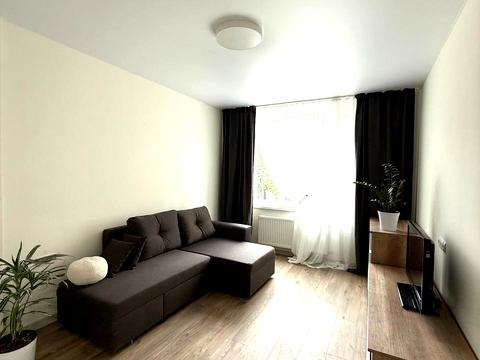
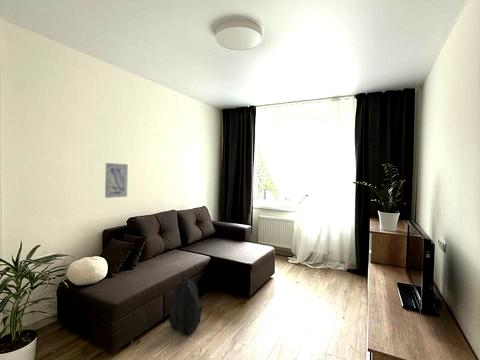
+ wall art (116, 180)
+ backpack (185, 302)
